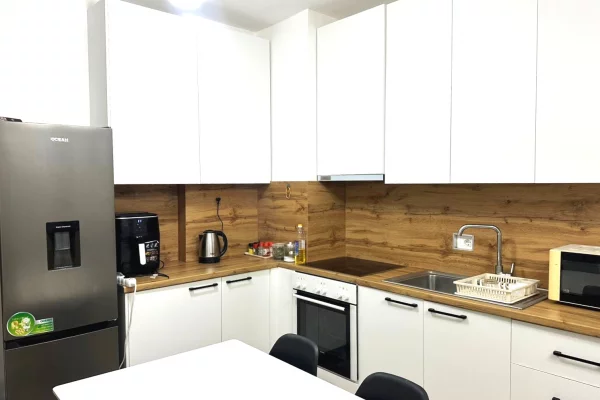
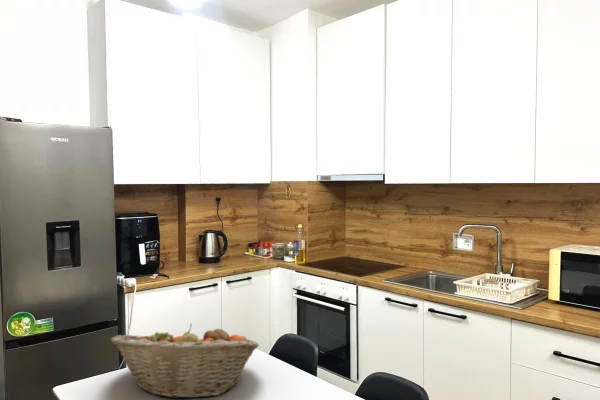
+ fruit basket (186, 352)
